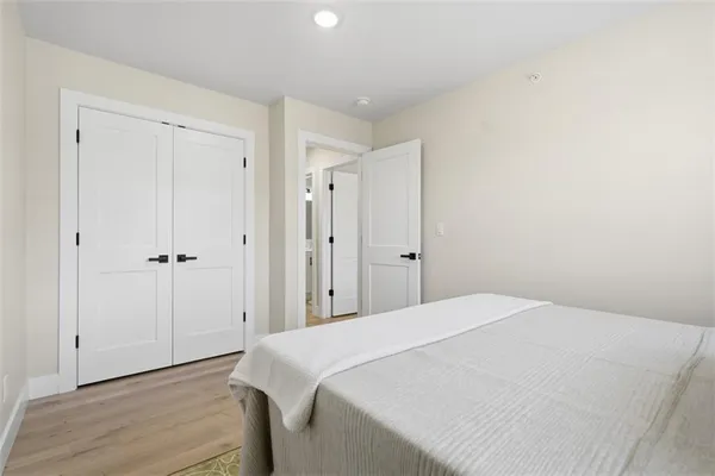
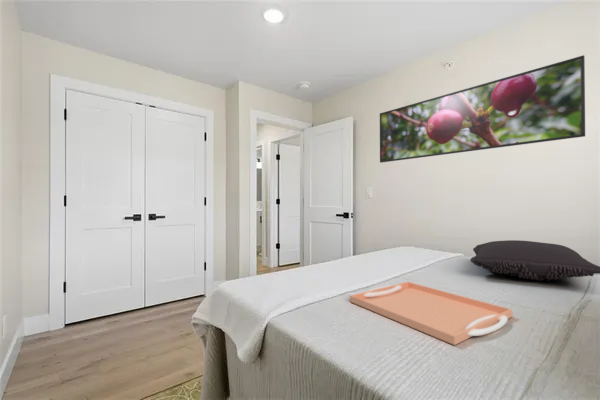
+ pillow (525, 258)
+ serving tray (425, 305)
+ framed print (457, 122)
